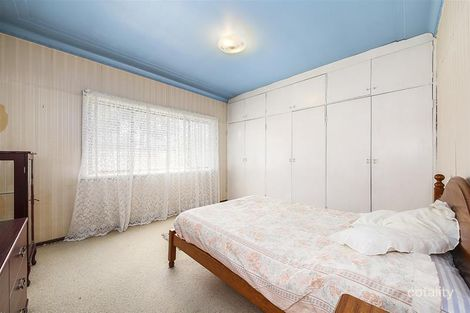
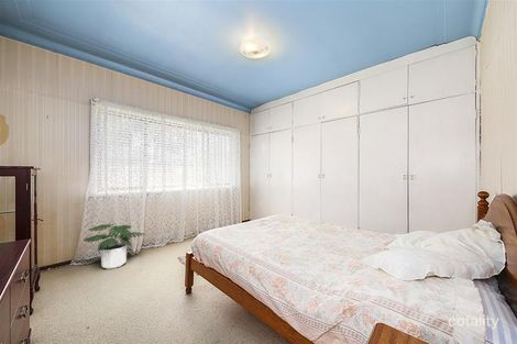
+ potted plant (116, 245)
